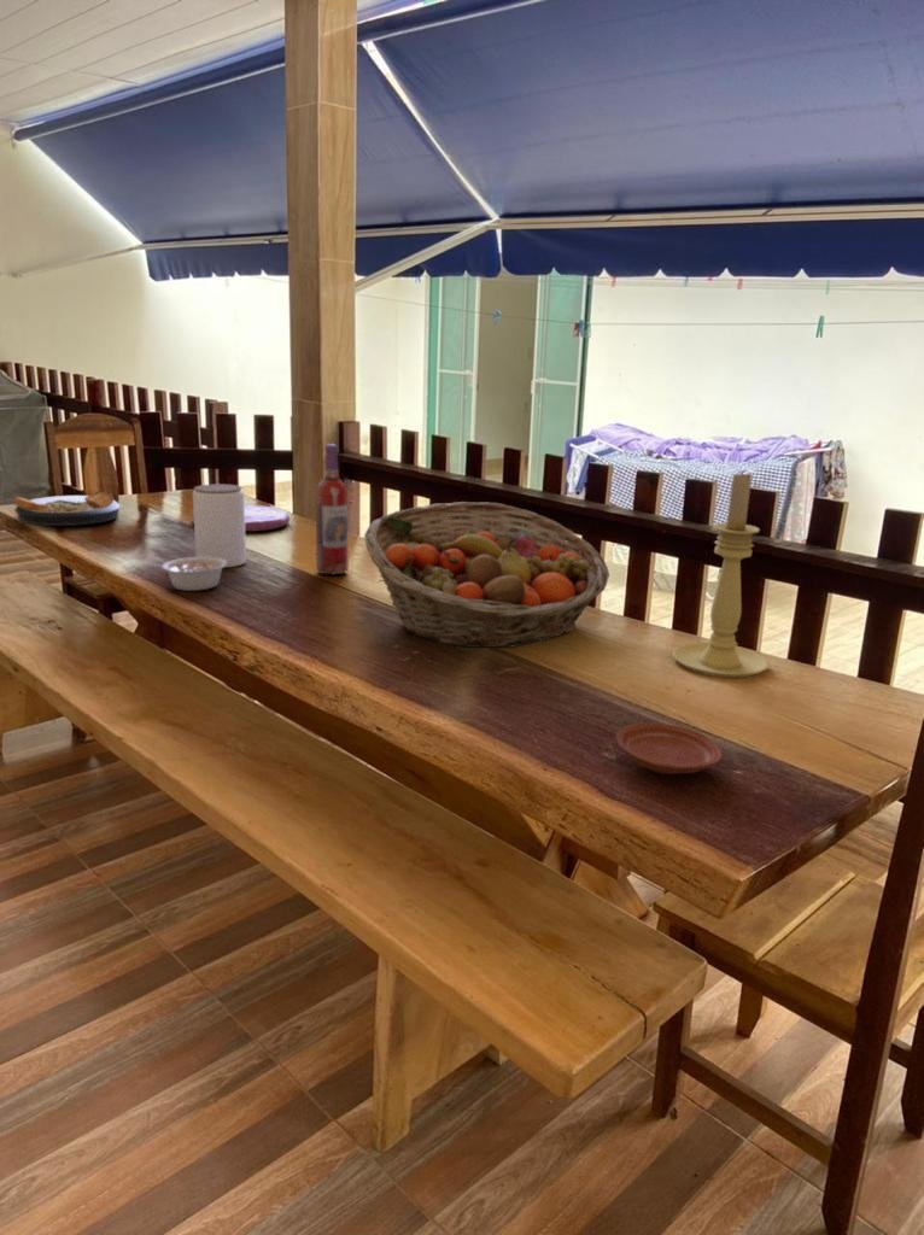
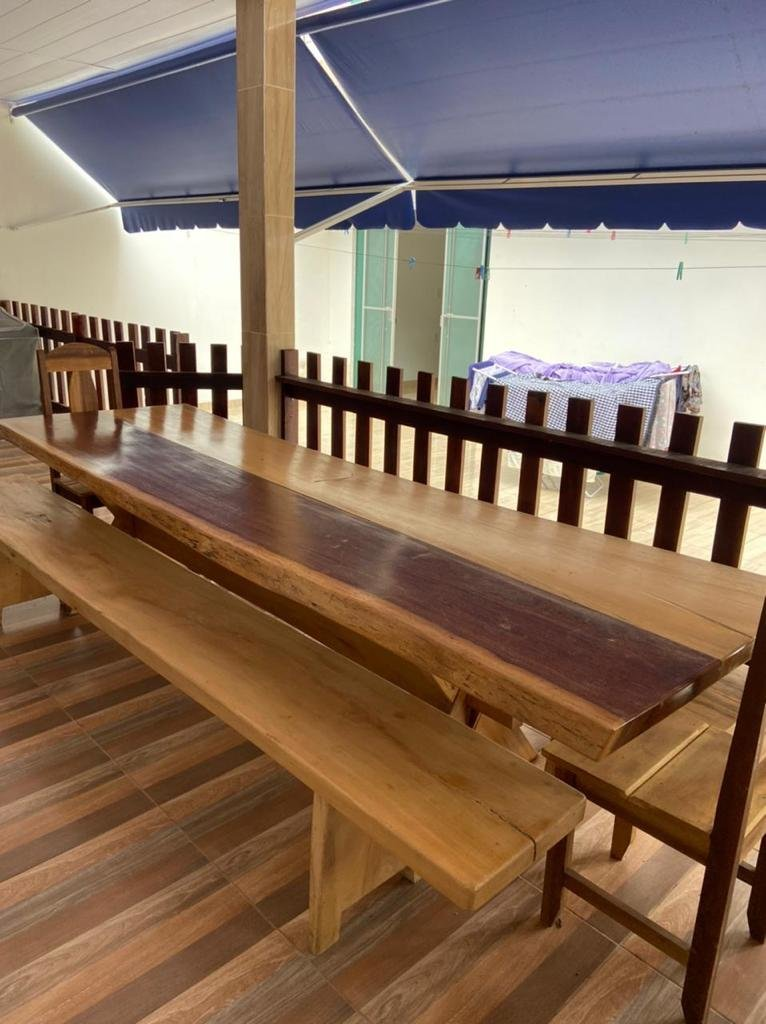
- jar (220, 525)
- plate (245, 516)
- candle holder (731, 569)
- plate (68, 505)
- fruit basket (487, 570)
- plate (667, 753)
- wine bottle (332, 509)
- legume (197, 572)
